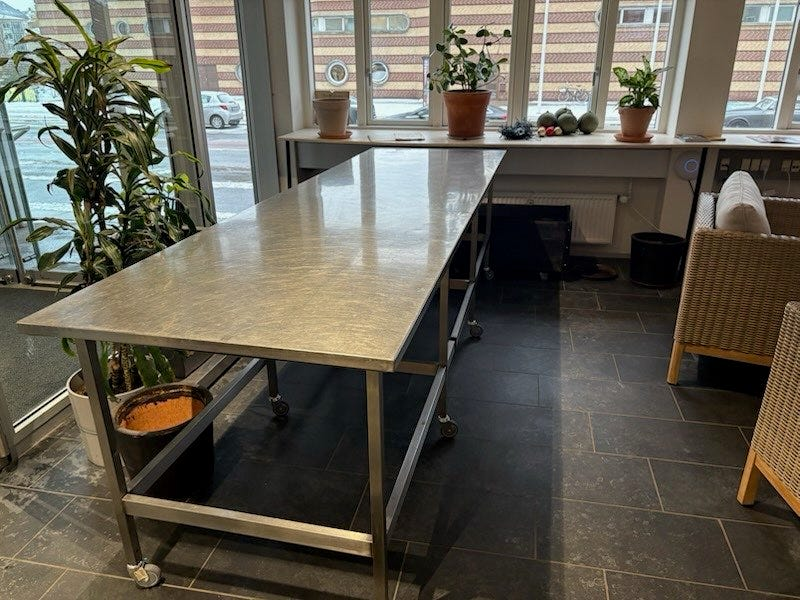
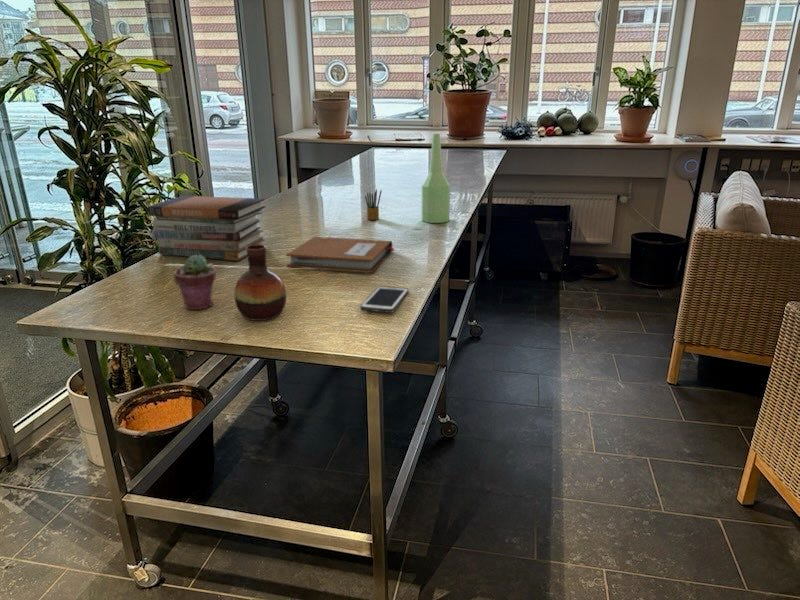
+ bottle (435, 178)
+ book stack (209, 226)
+ vase (259, 281)
+ pencil box (373, 204)
+ cell phone (385, 299)
+ potted succulent (196, 280)
+ notebook (344, 252)
